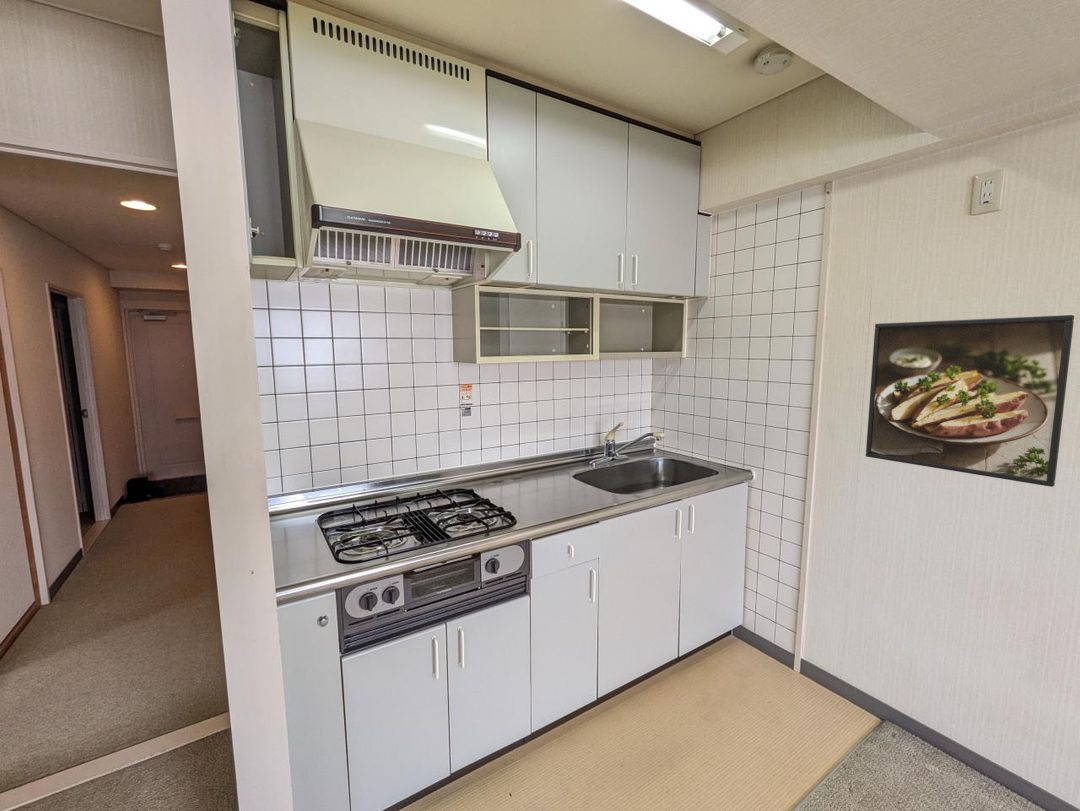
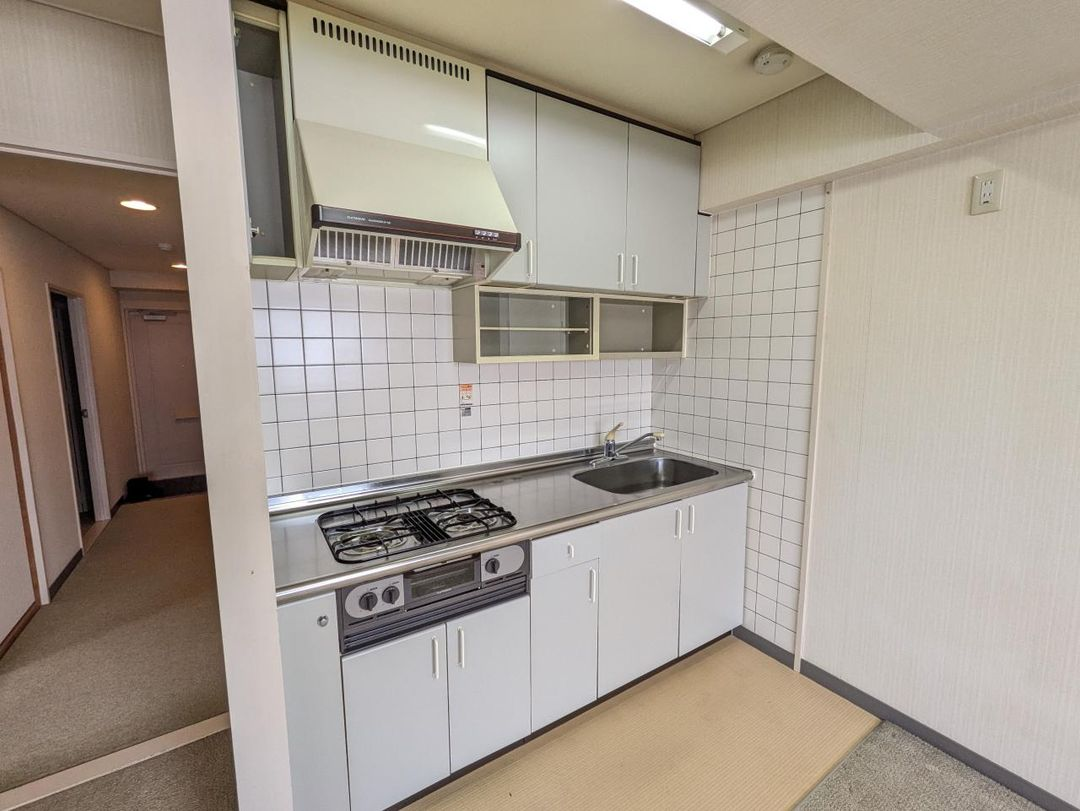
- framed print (955, 396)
